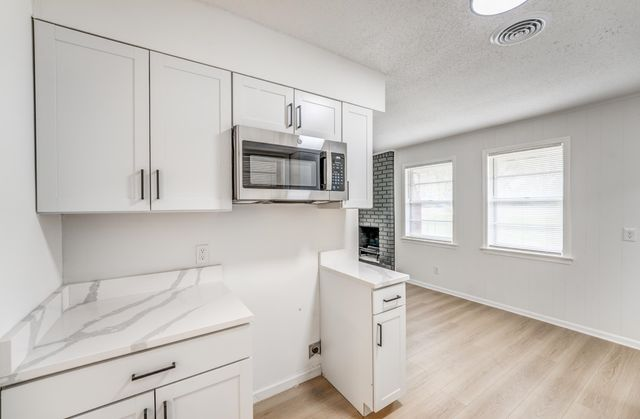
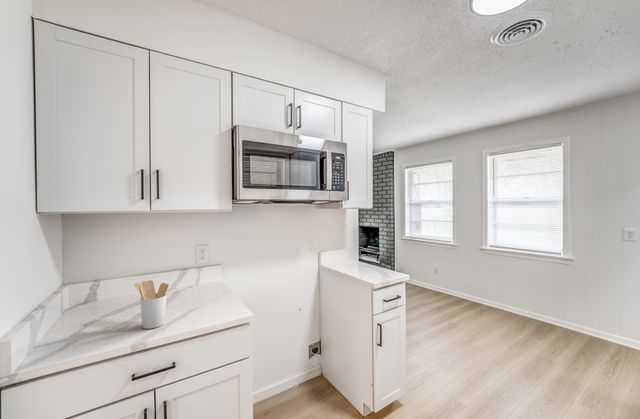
+ utensil holder (150, 302)
